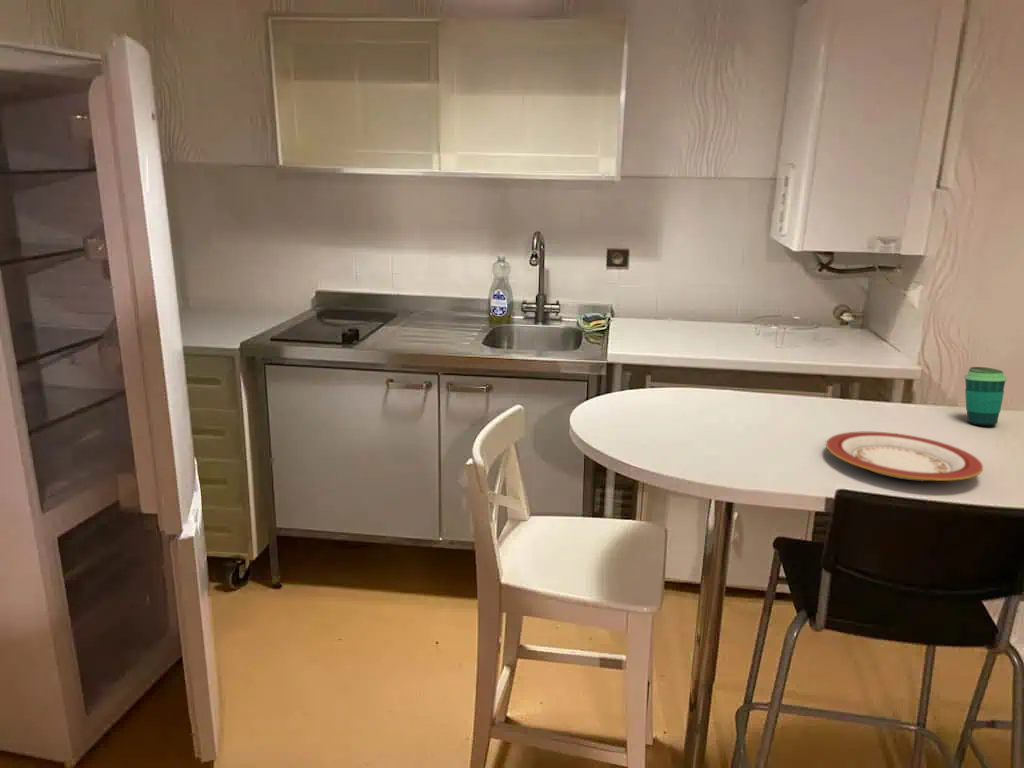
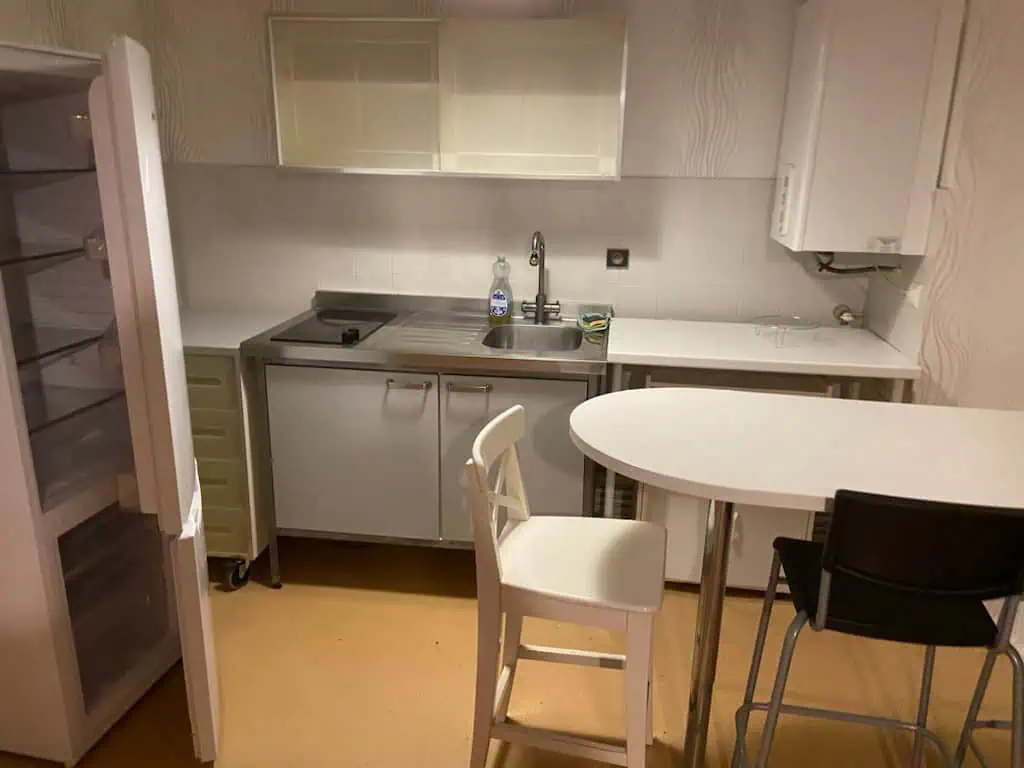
- cup (982, 396)
- plate (900, 458)
